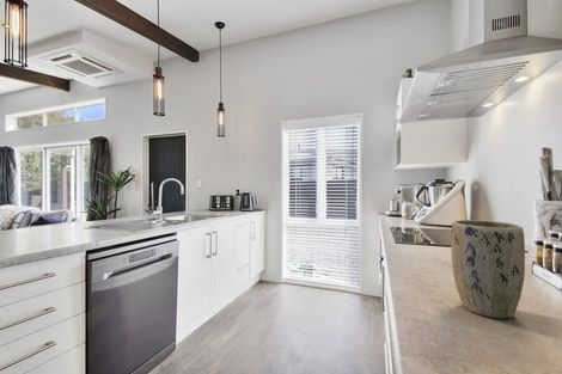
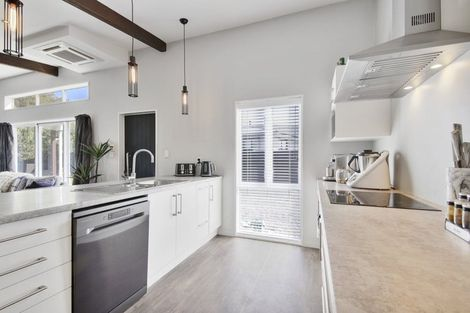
- plant pot (485, 265)
